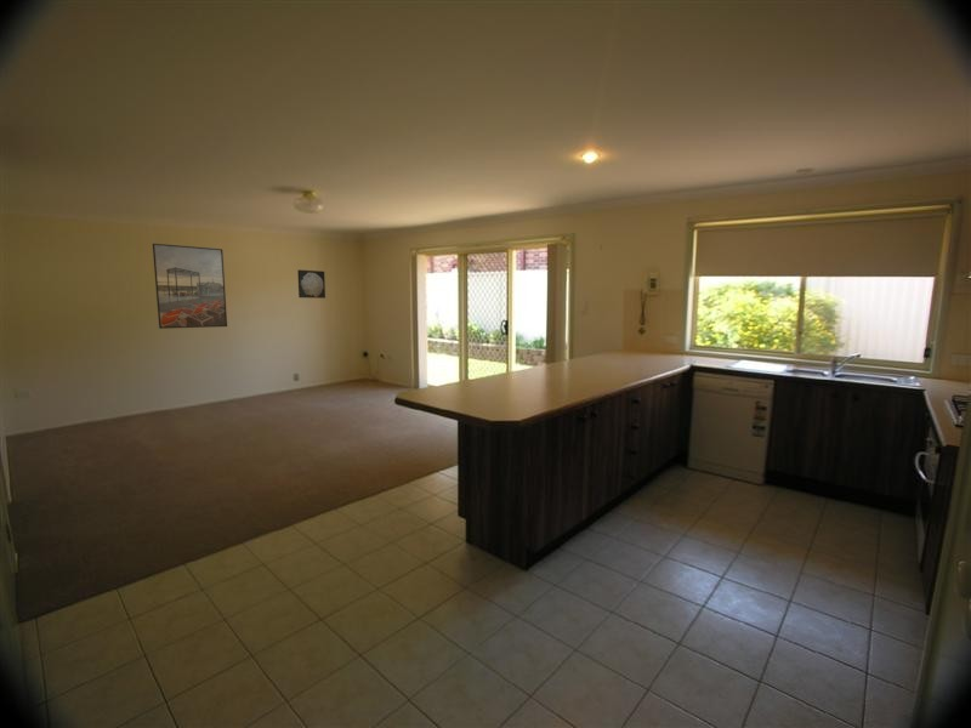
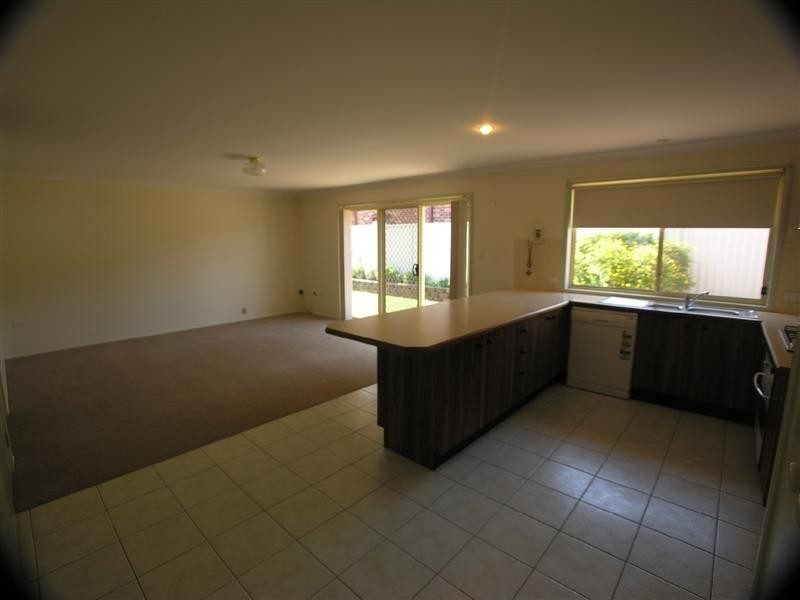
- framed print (192, 286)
- wall art (311, 284)
